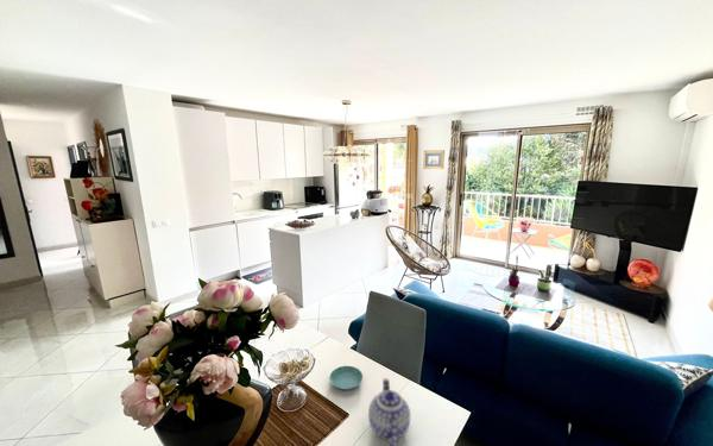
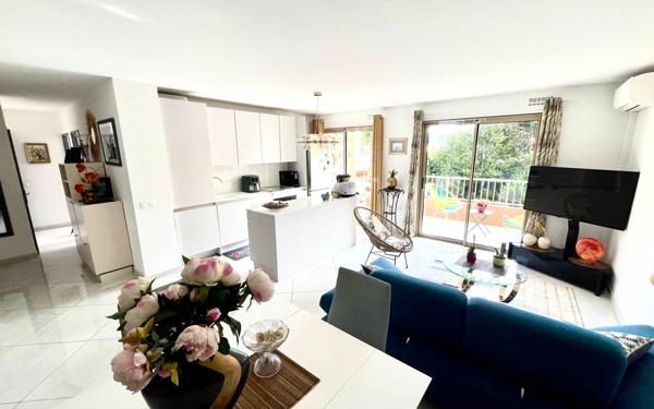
- teapot (389, 410)
- saucer (346, 378)
